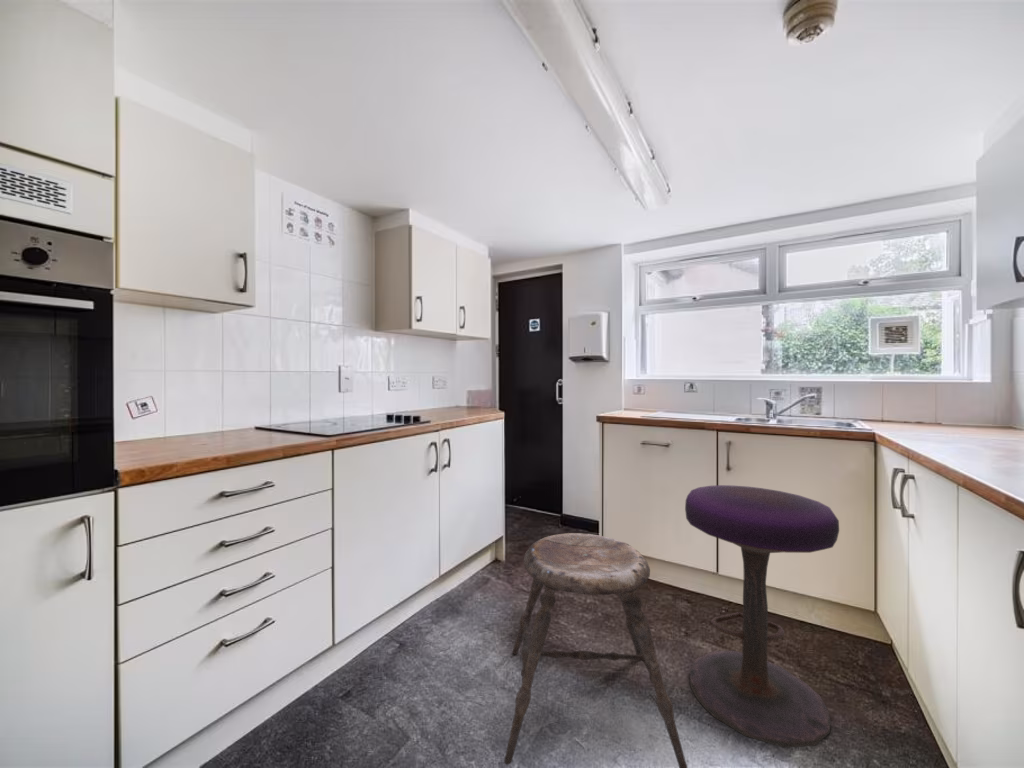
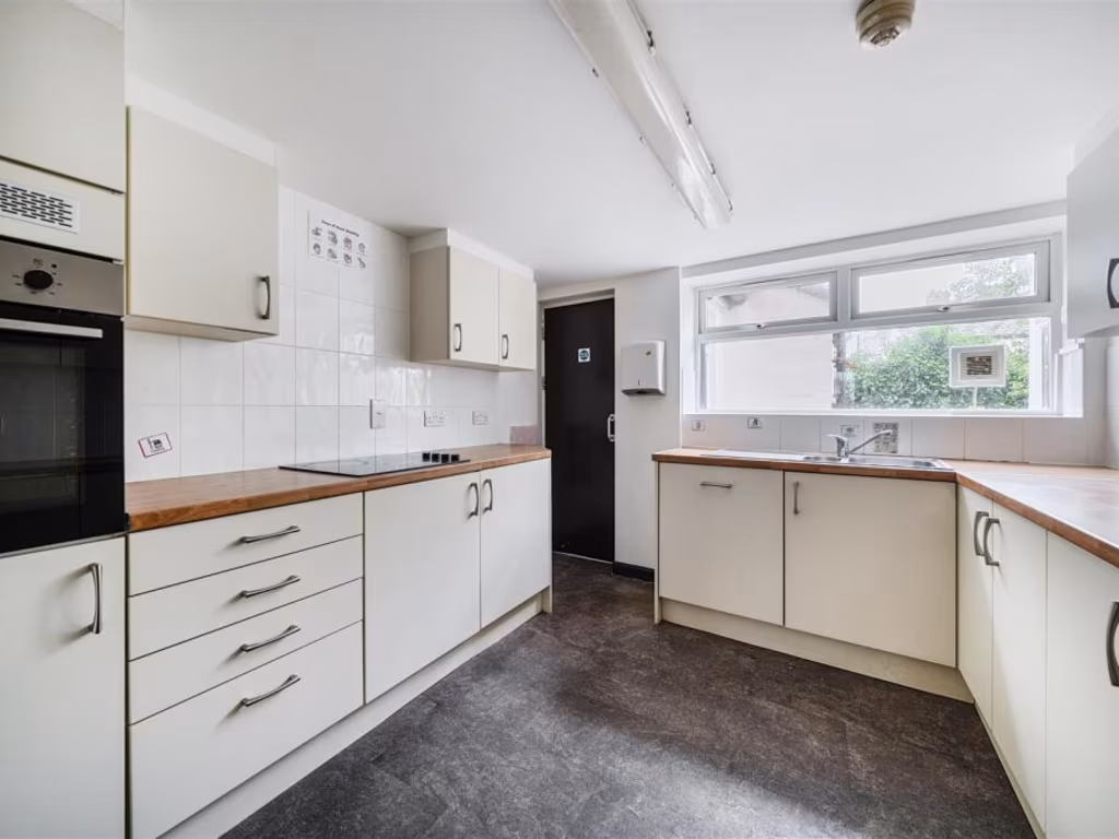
- stool (755, 594)
- stool (584, 651)
